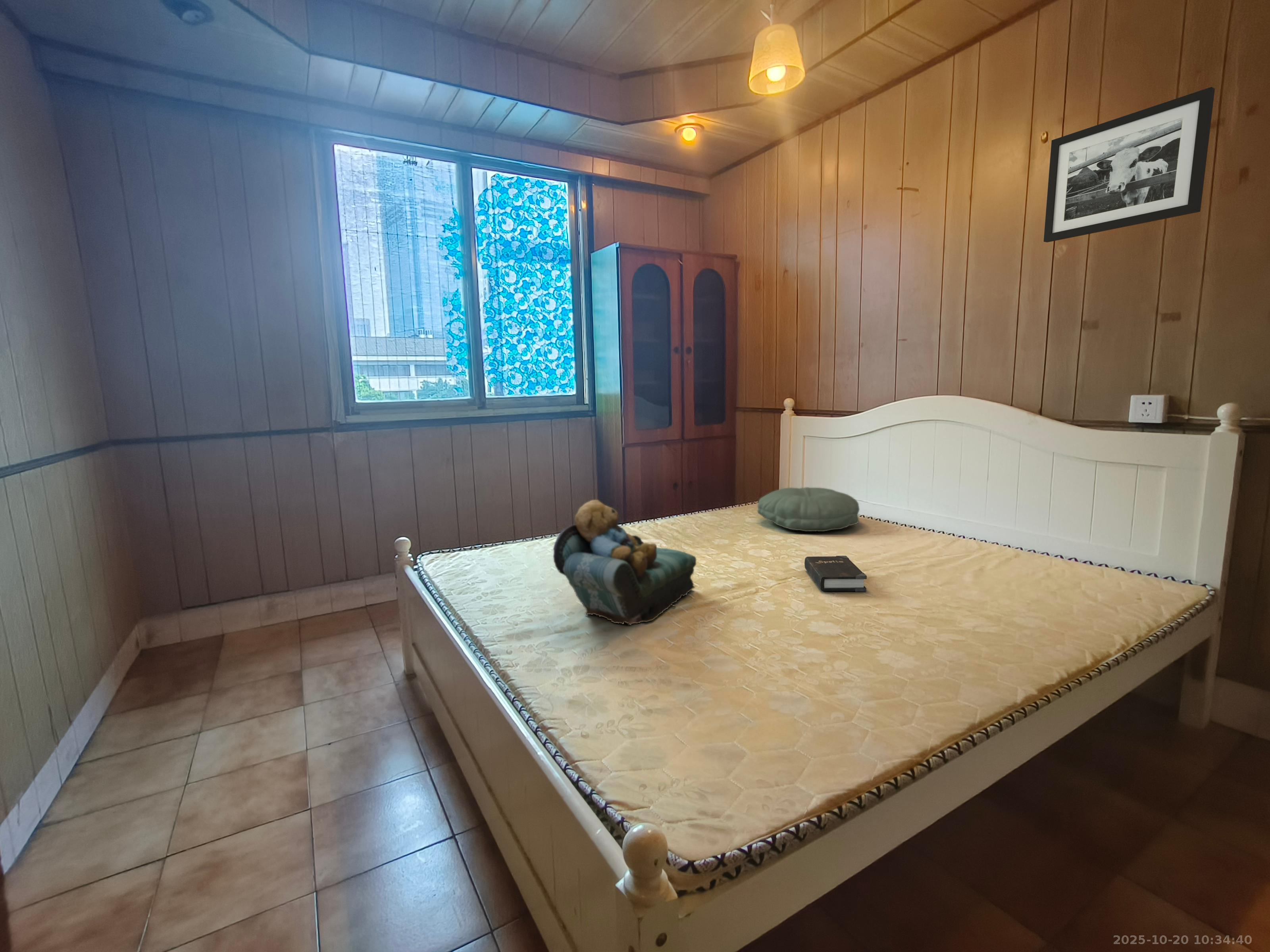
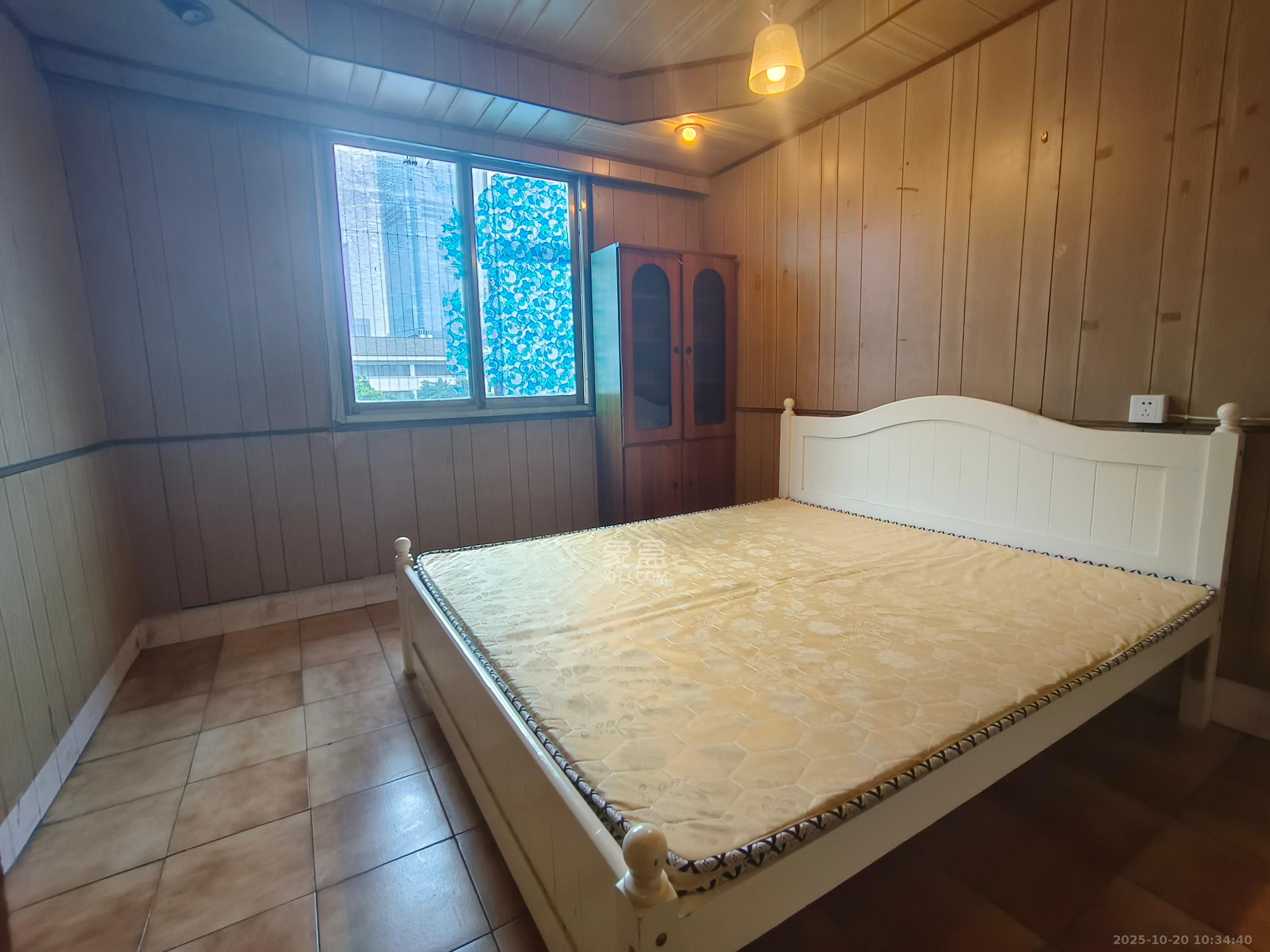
- hardback book (833, 573)
- teddy bear (630, 553)
- picture frame (1120, 173)
- pillow (810, 507)
